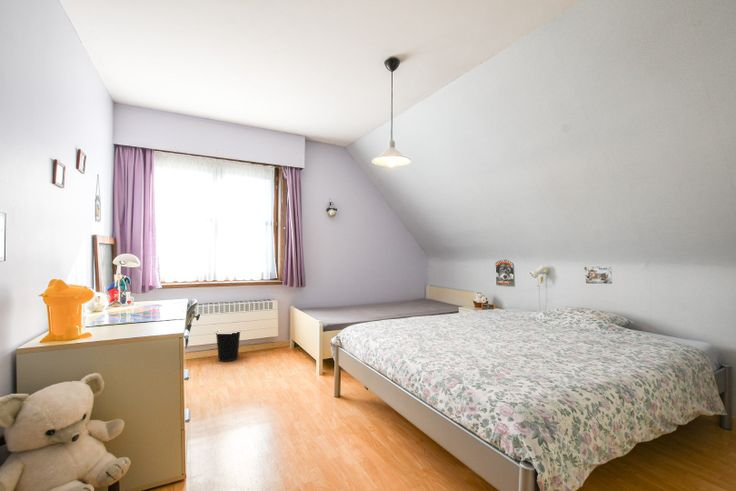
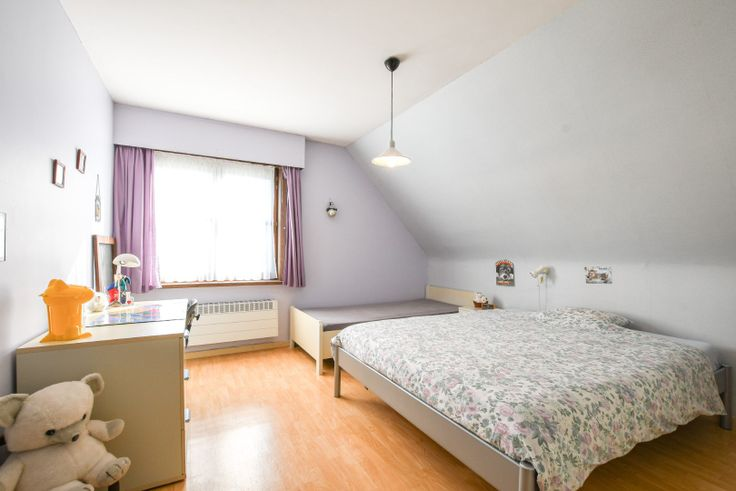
- wastebasket (228, 345)
